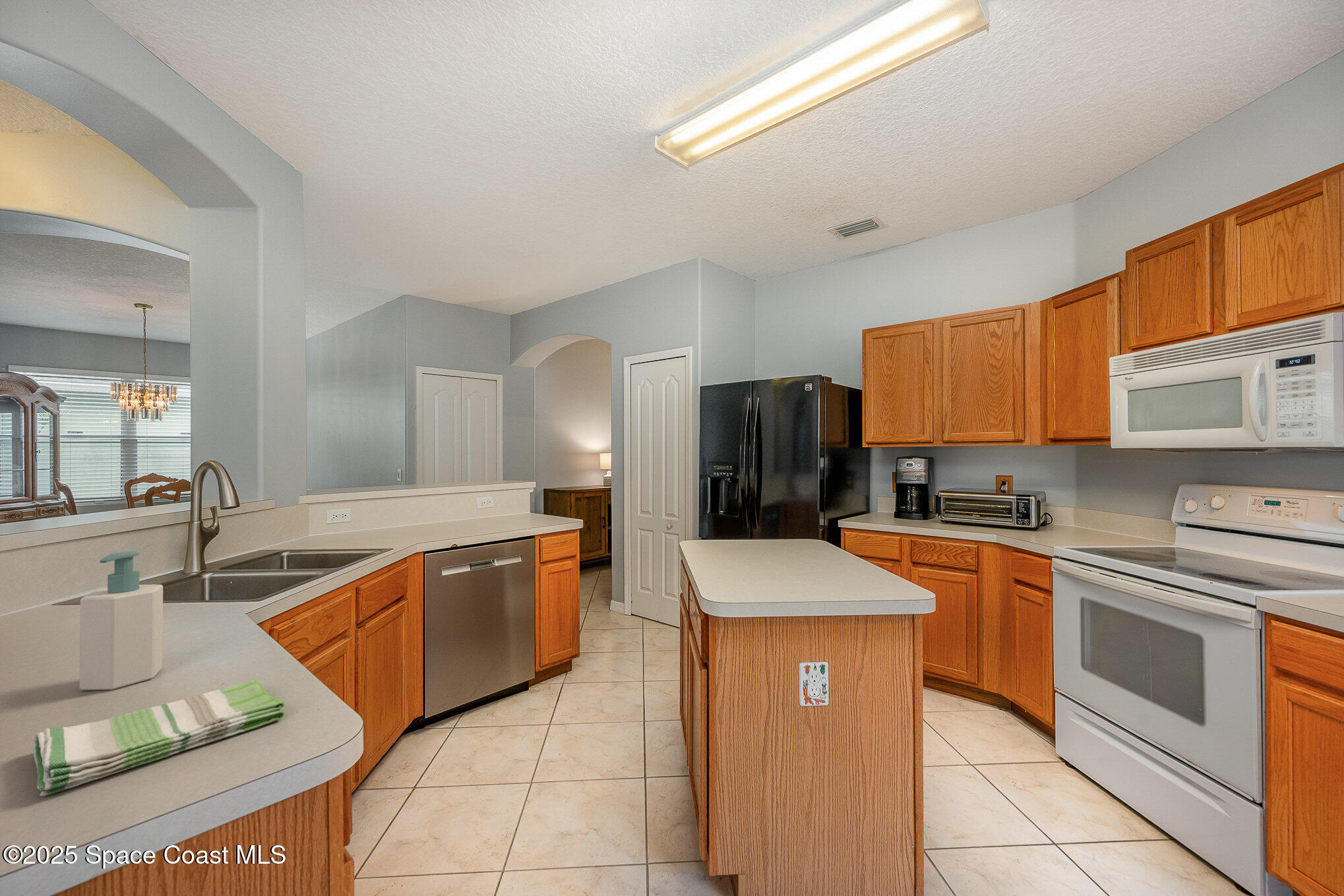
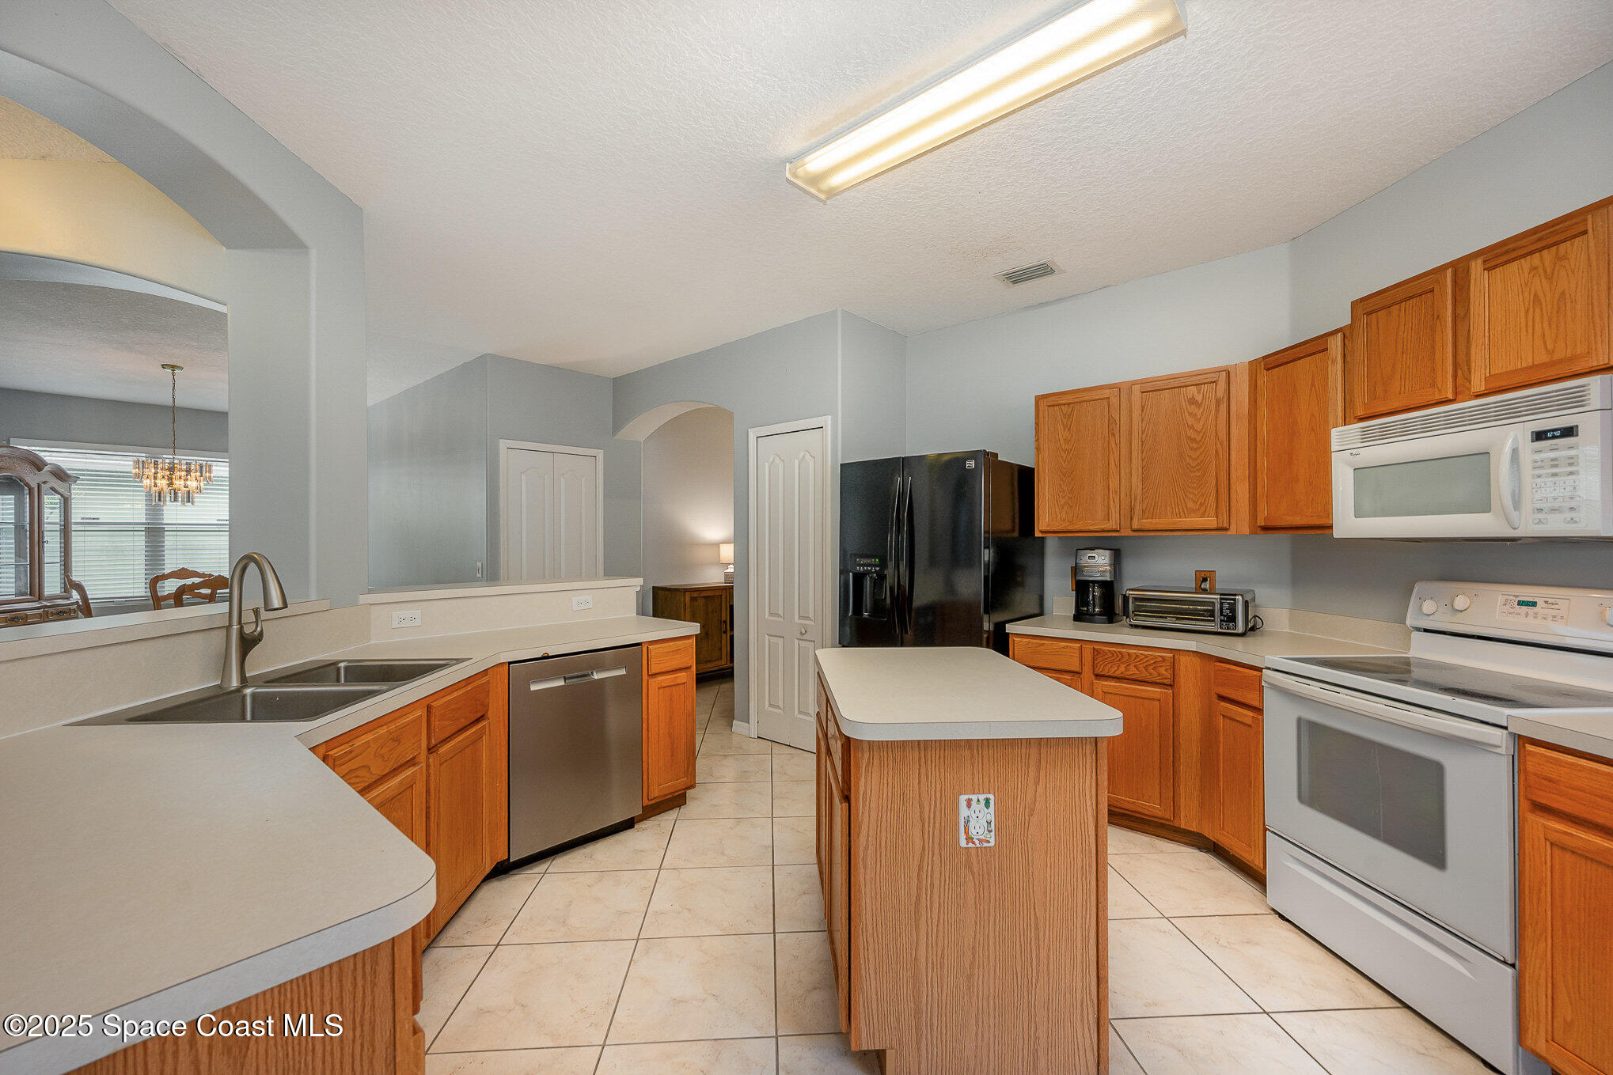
- dish towel (166, 721)
- soap bottle (123, 616)
